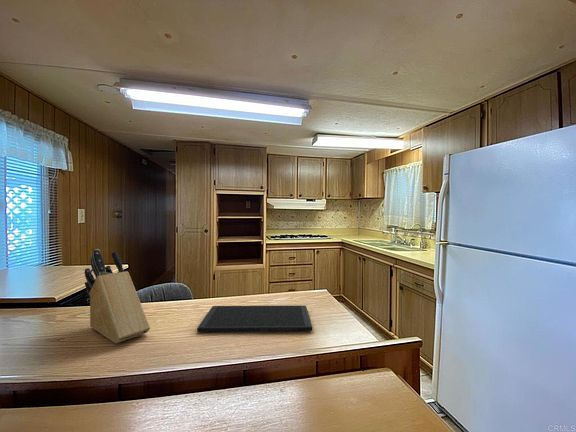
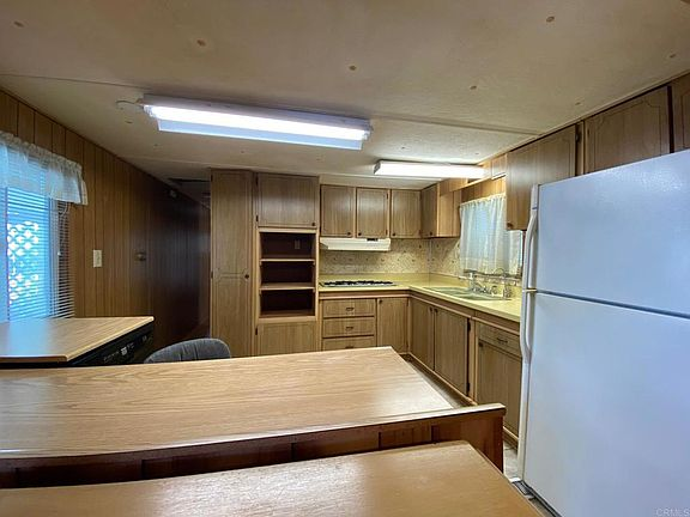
- knife block (114, 289)
- cutting board (257, 317)
